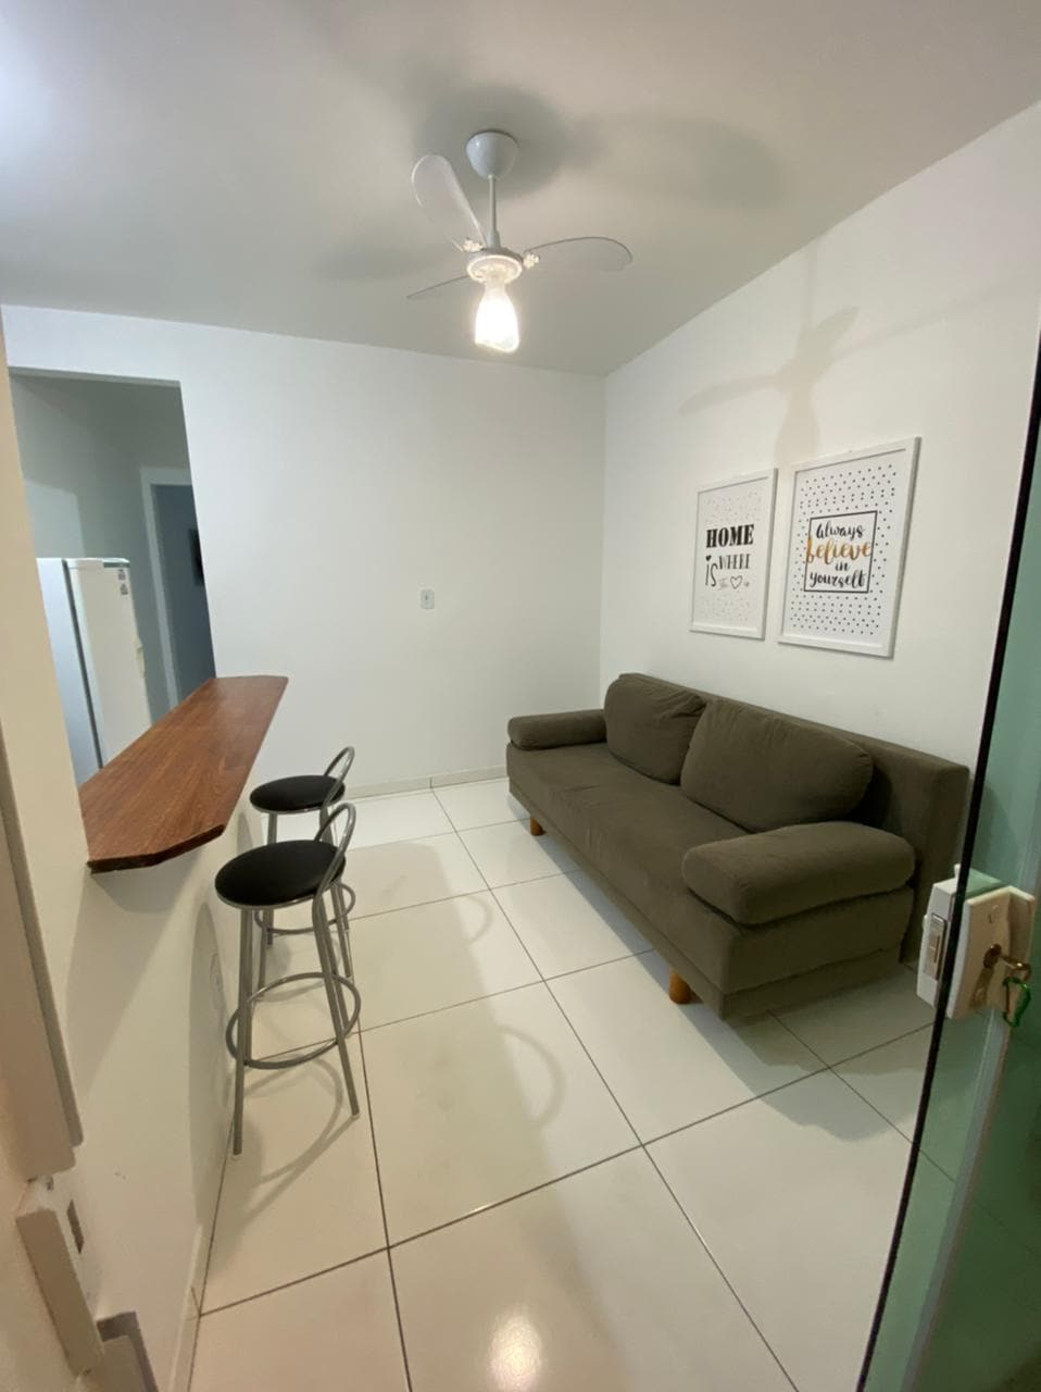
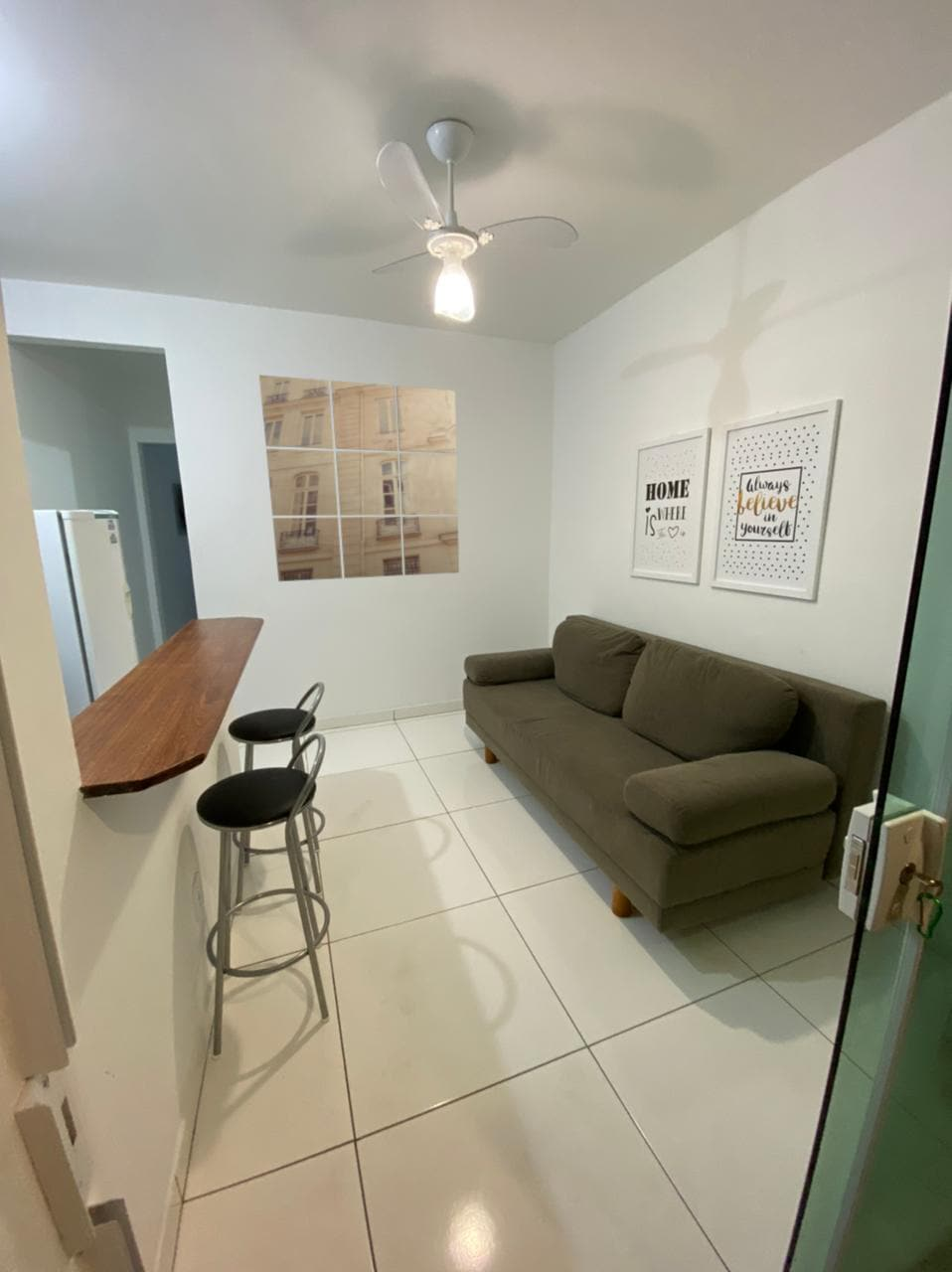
+ wall art (369, 483)
